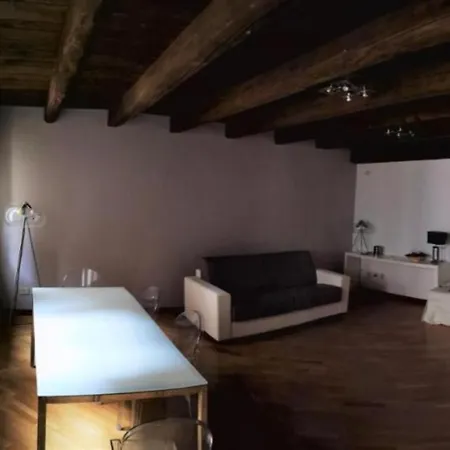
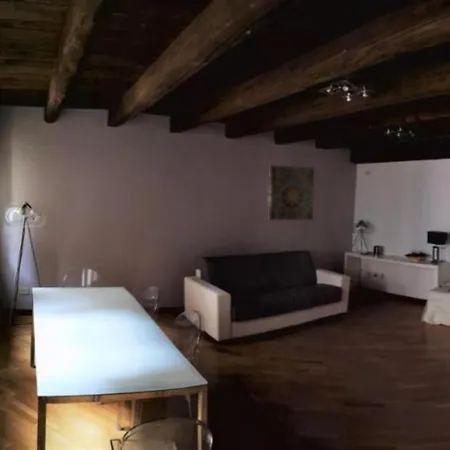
+ wall art (291, 193)
